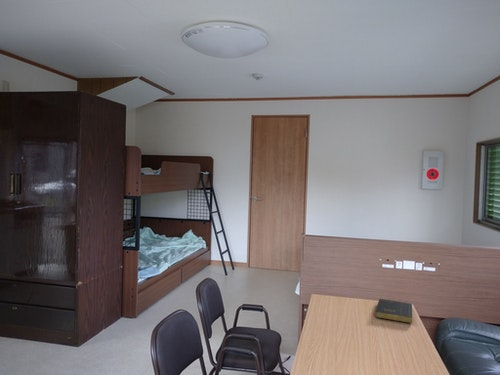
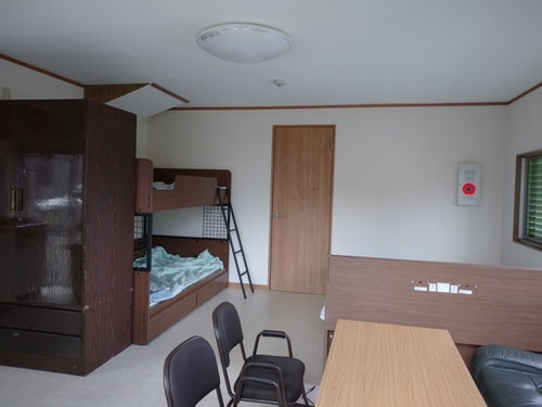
- book (394, 309)
